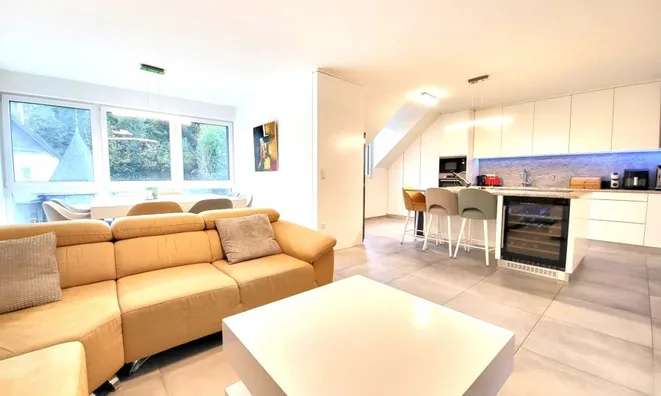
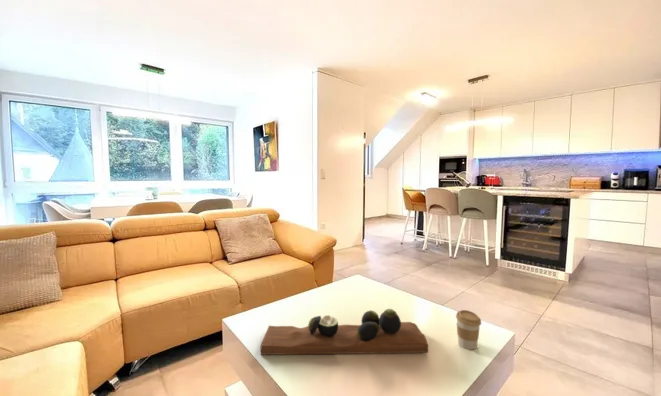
+ decorative tray (343, 325)
+ coffee cup (468, 329)
